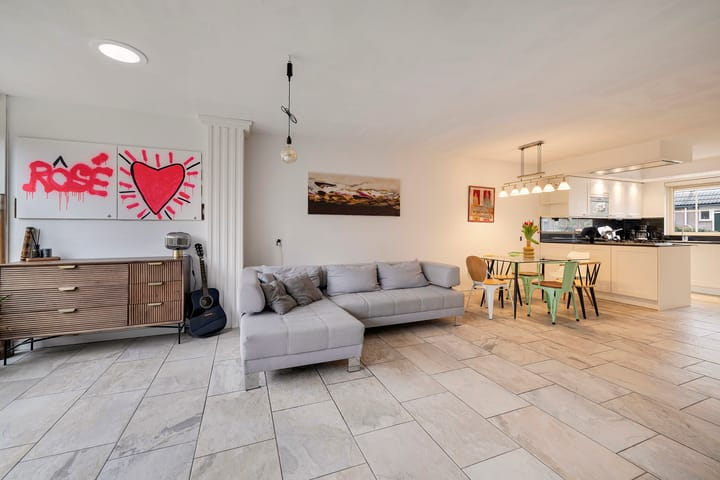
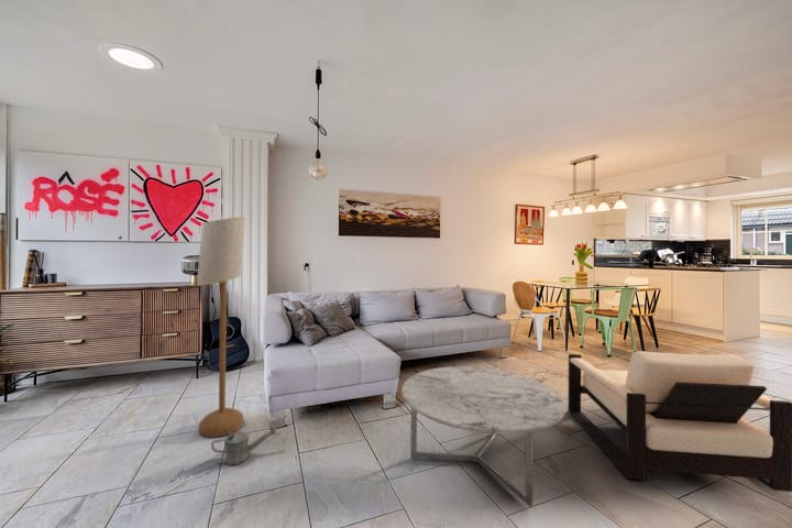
+ floor lamp (221, 321)
+ watering can (244, 444)
+ armchair (660, 395)
+ coffee table (477, 426)
